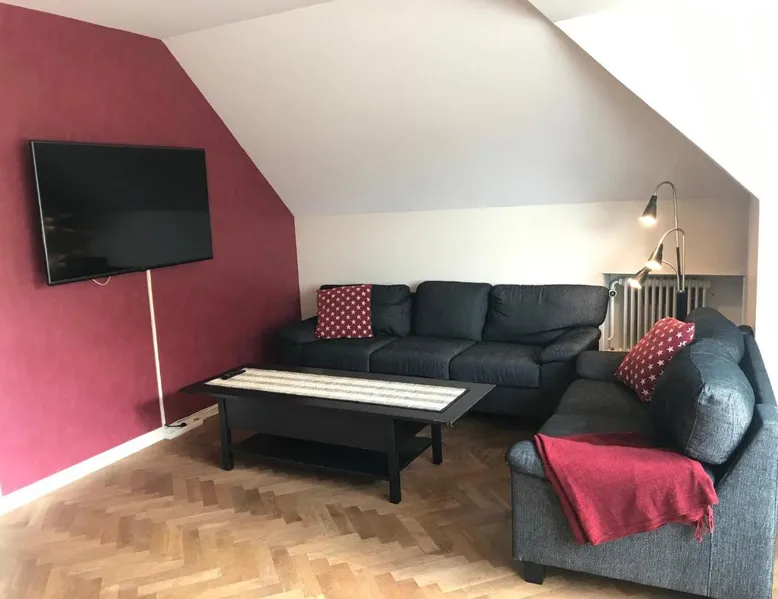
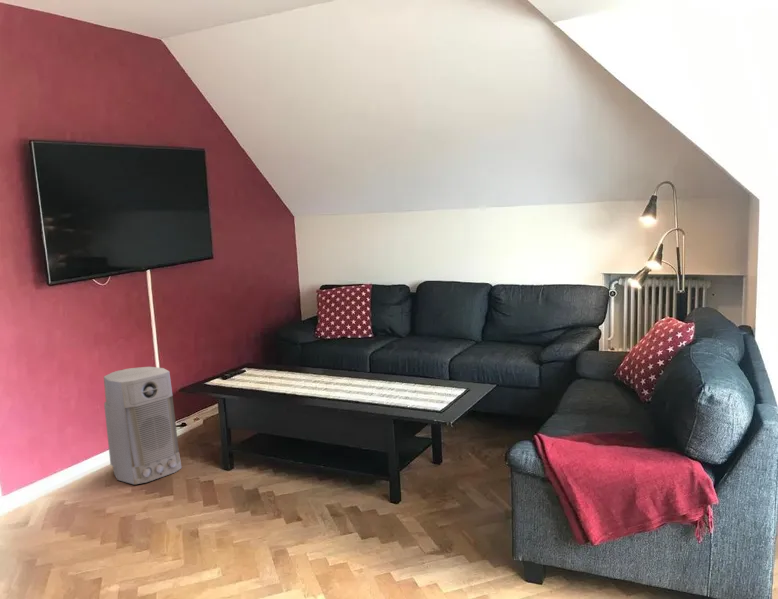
+ air purifier (140, 422)
